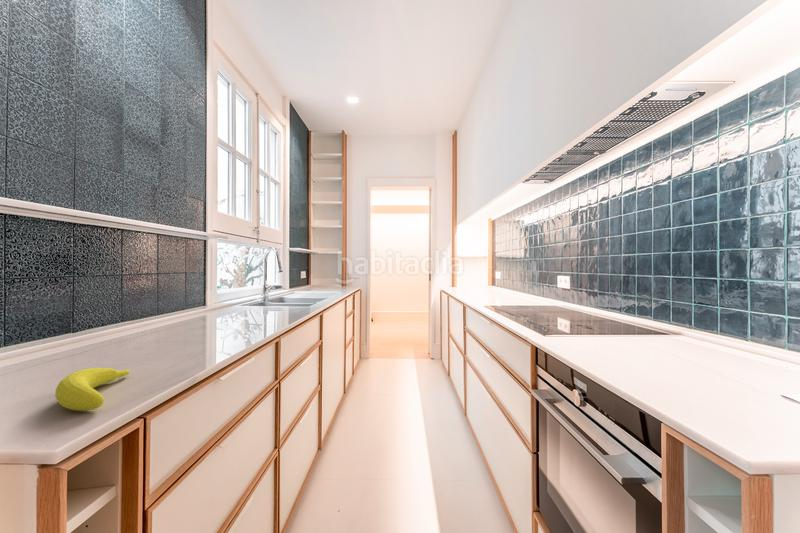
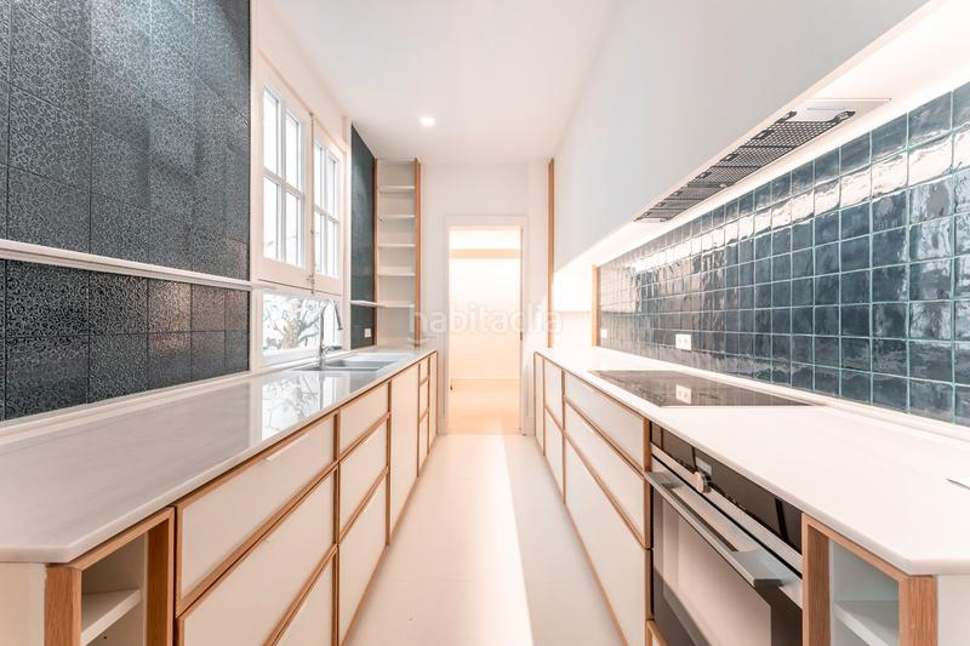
- fruit (101, 381)
